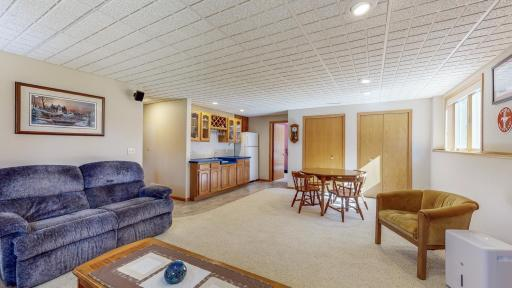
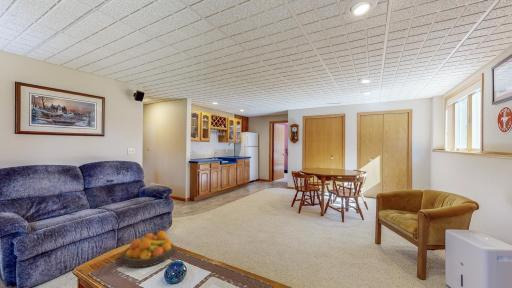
+ fruit bowl (149, 245)
